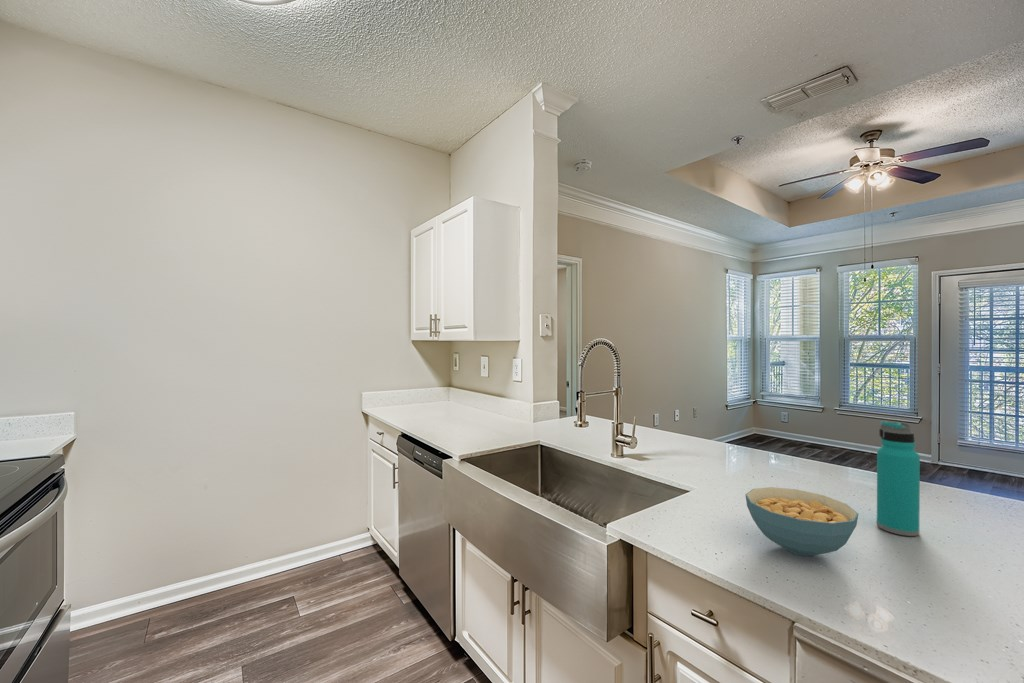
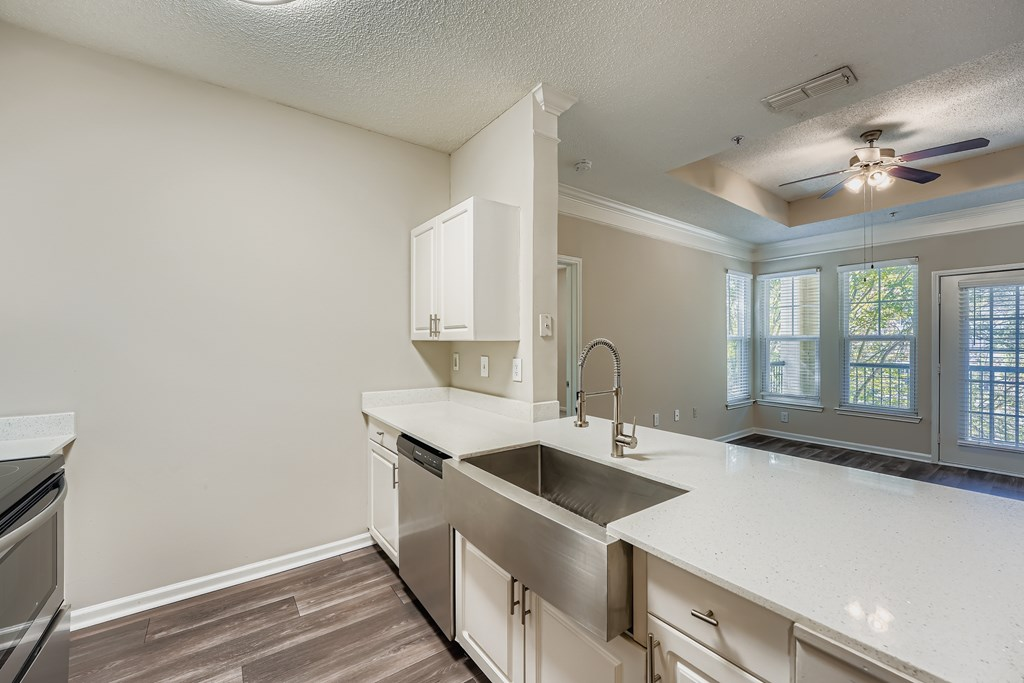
- cereal bowl (798, 525)
- water bottle (897, 475)
